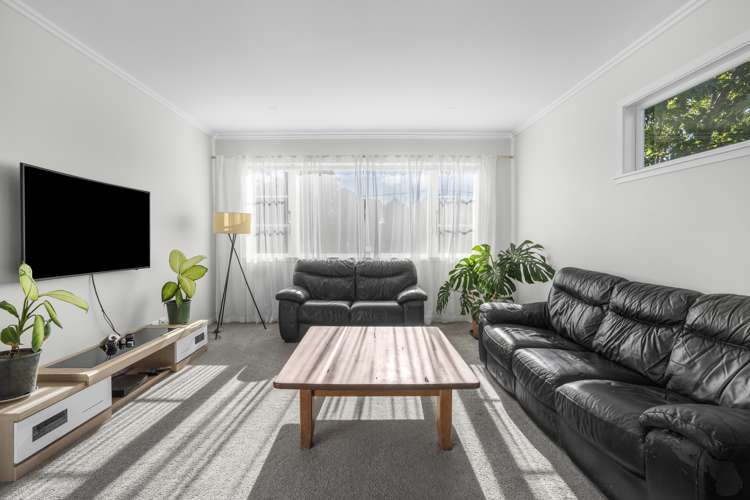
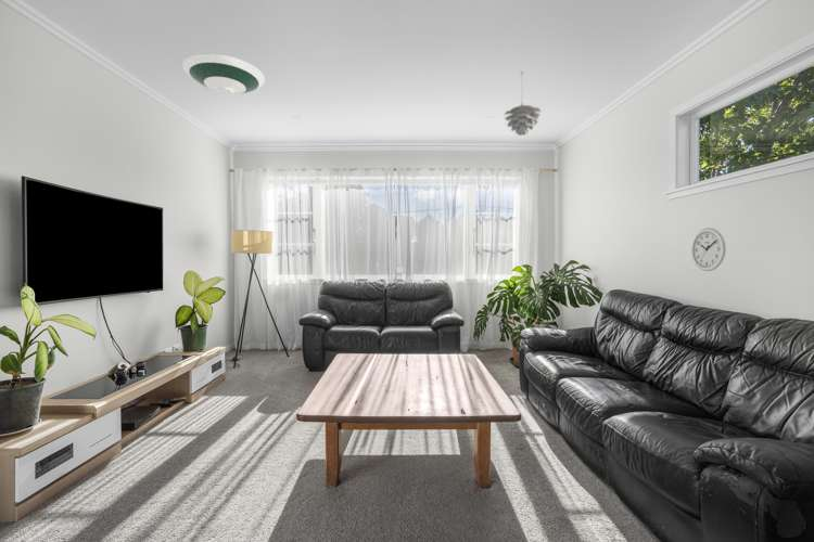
+ wall clock (707, 249)
+ pendant light (522, 103)
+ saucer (225, 82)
